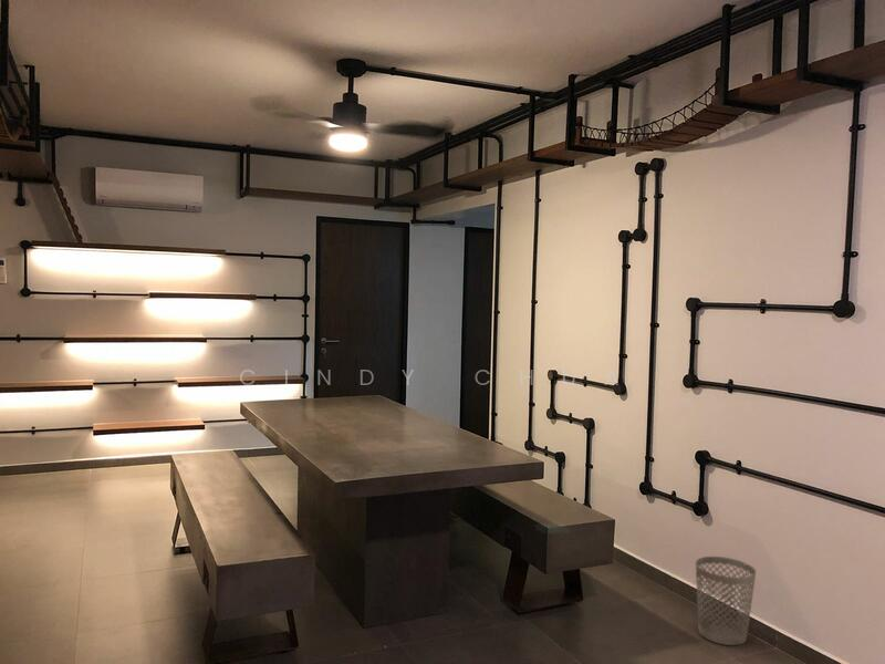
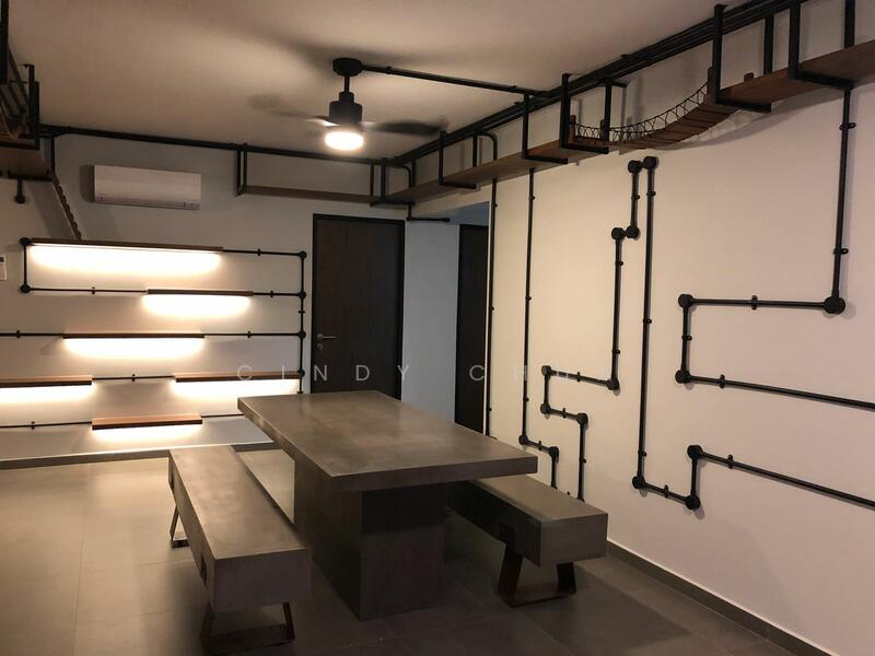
- wastebasket (723, 601)
